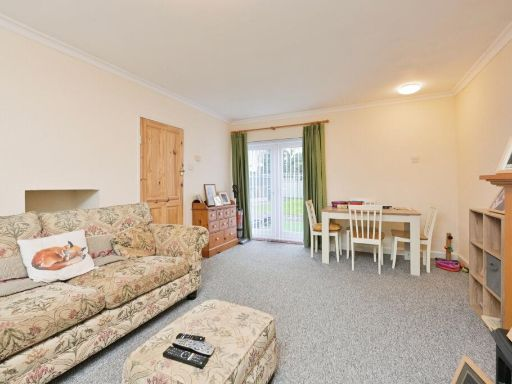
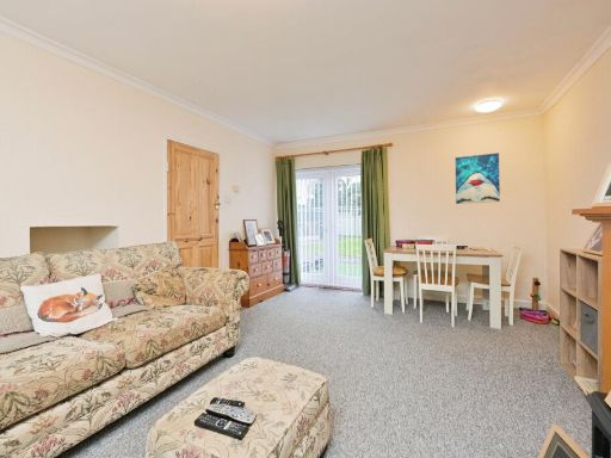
+ wall art (476, 179)
